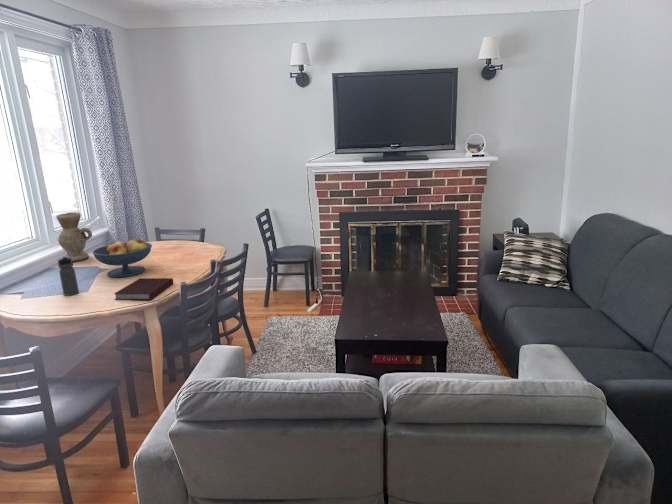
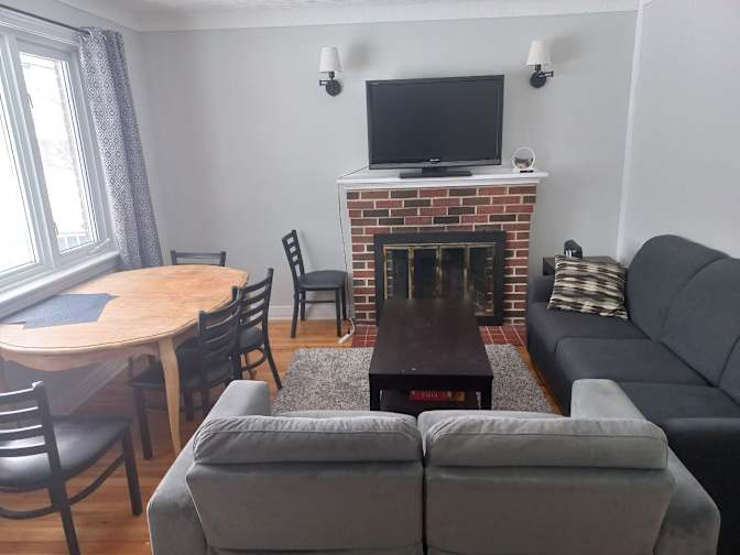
- fruit bowl (123, 255)
- notebook (145, 288)
- vase (75, 236)
- water bottle (67, 275)
